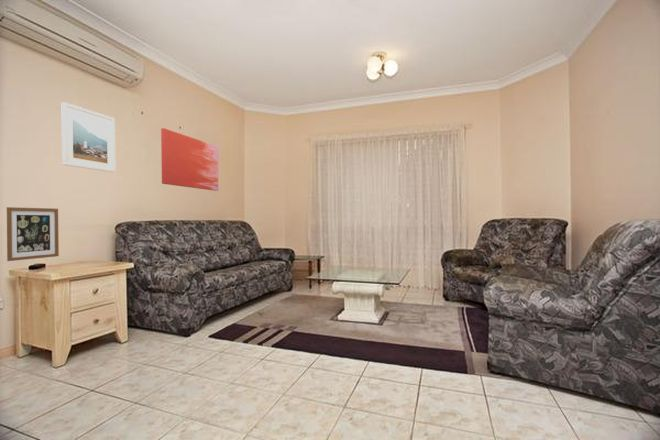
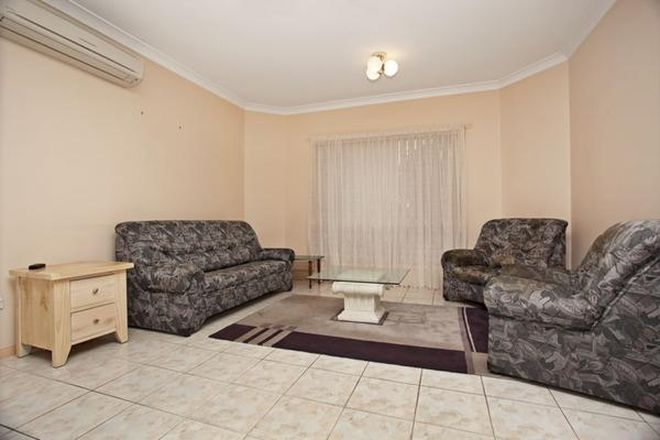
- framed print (90, 139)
- wall art (192, 163)
- wall art (34, 233)
